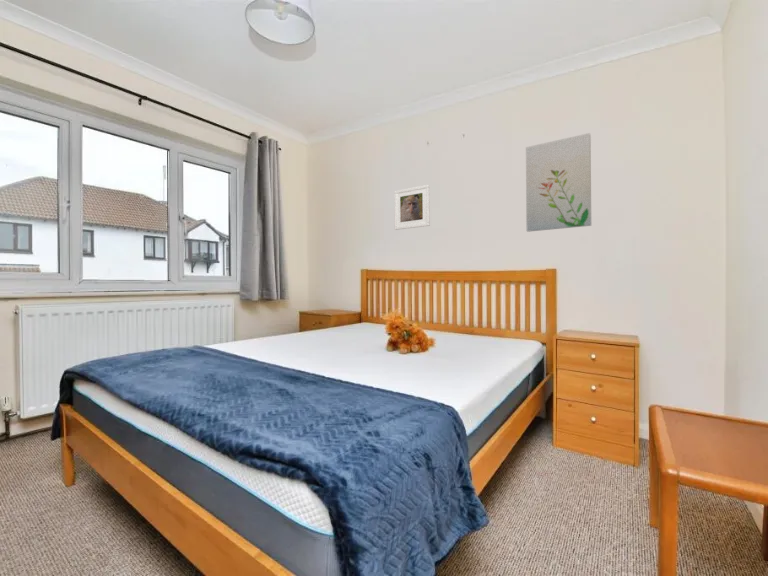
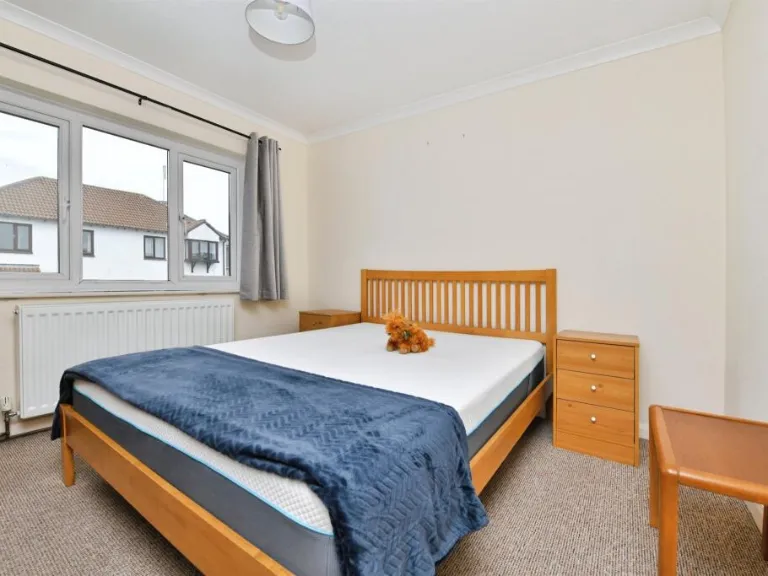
- wall art (557, 184)
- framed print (411, 207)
